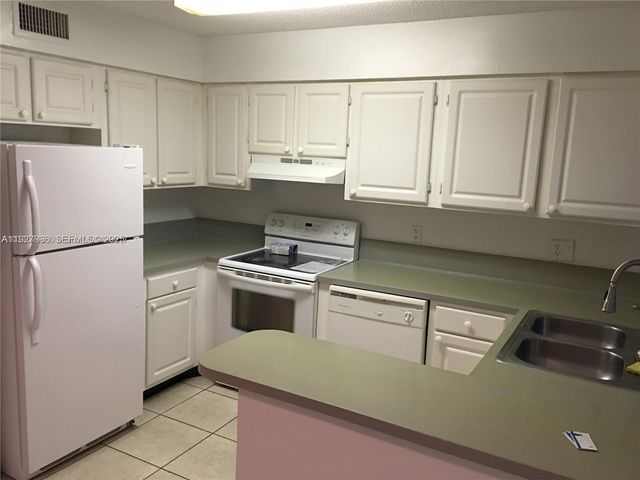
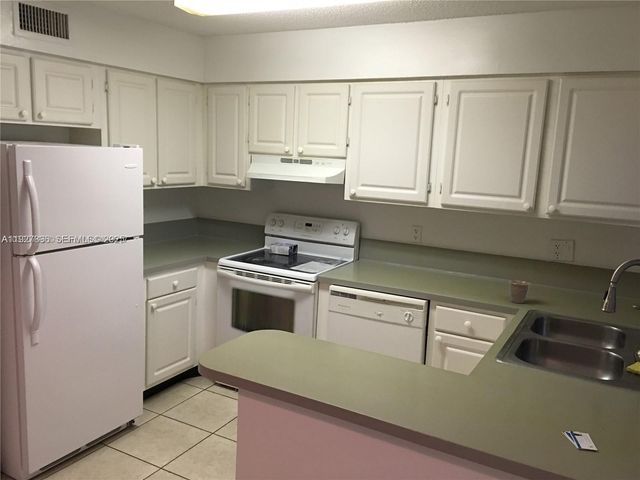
+ mug (519, 291)
